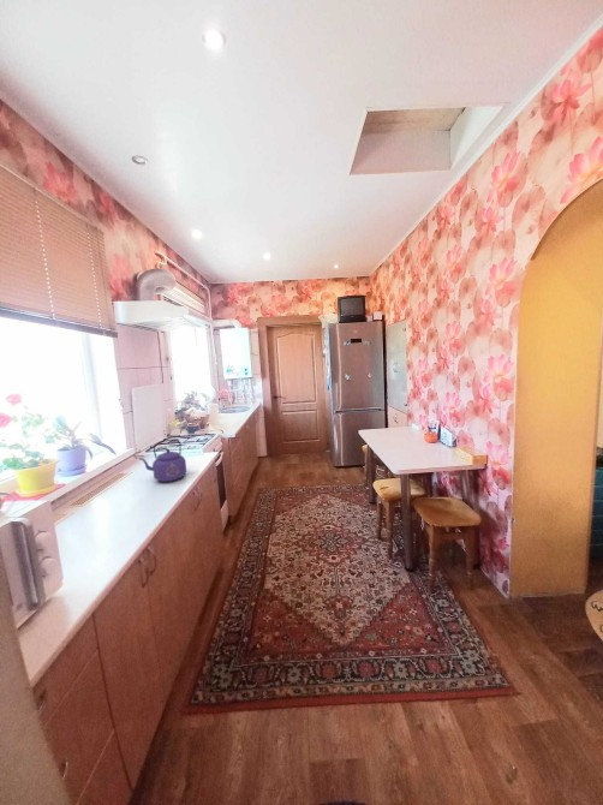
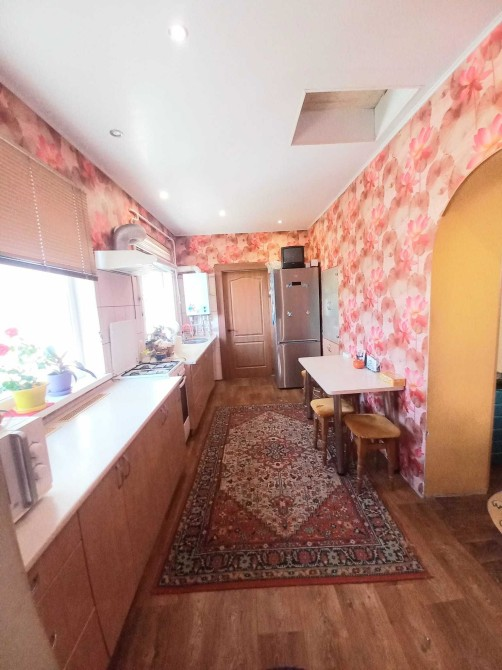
- kettle (162, 459)
